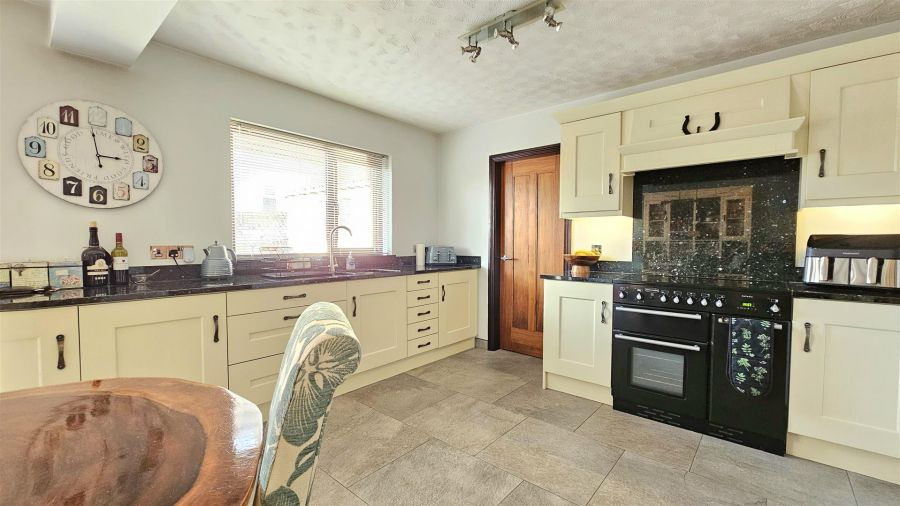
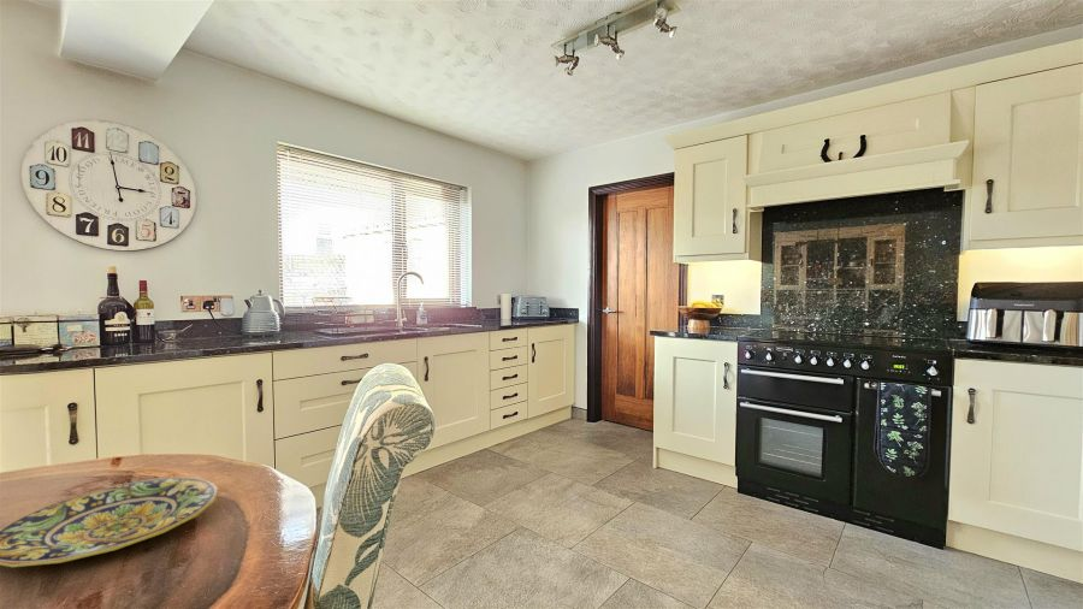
+ plate (114, 521)
